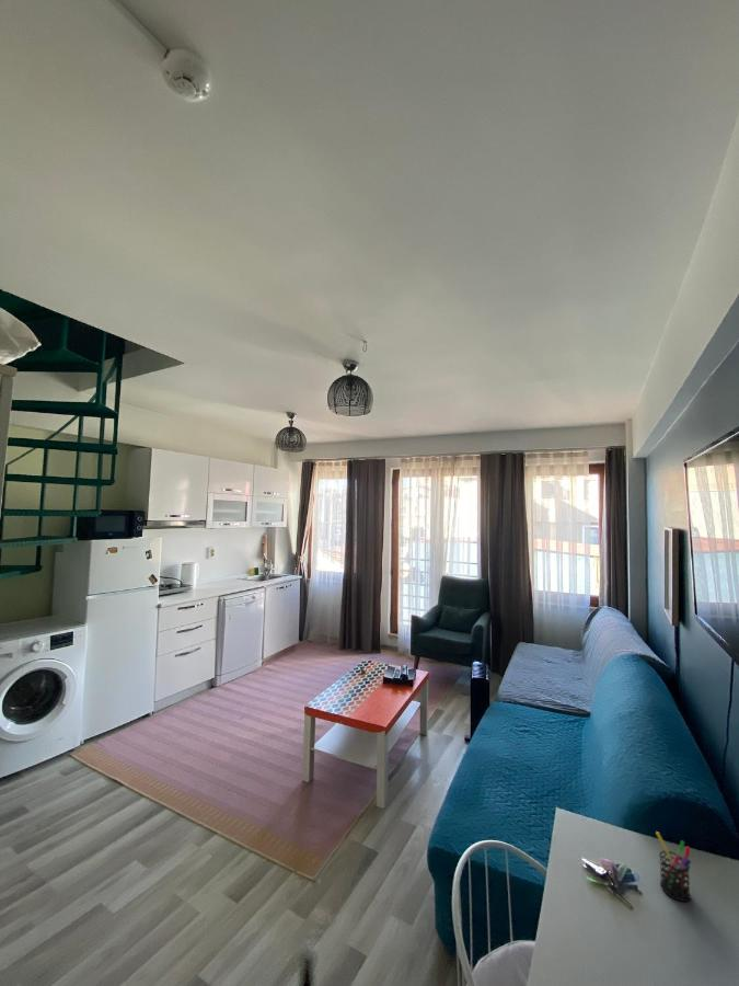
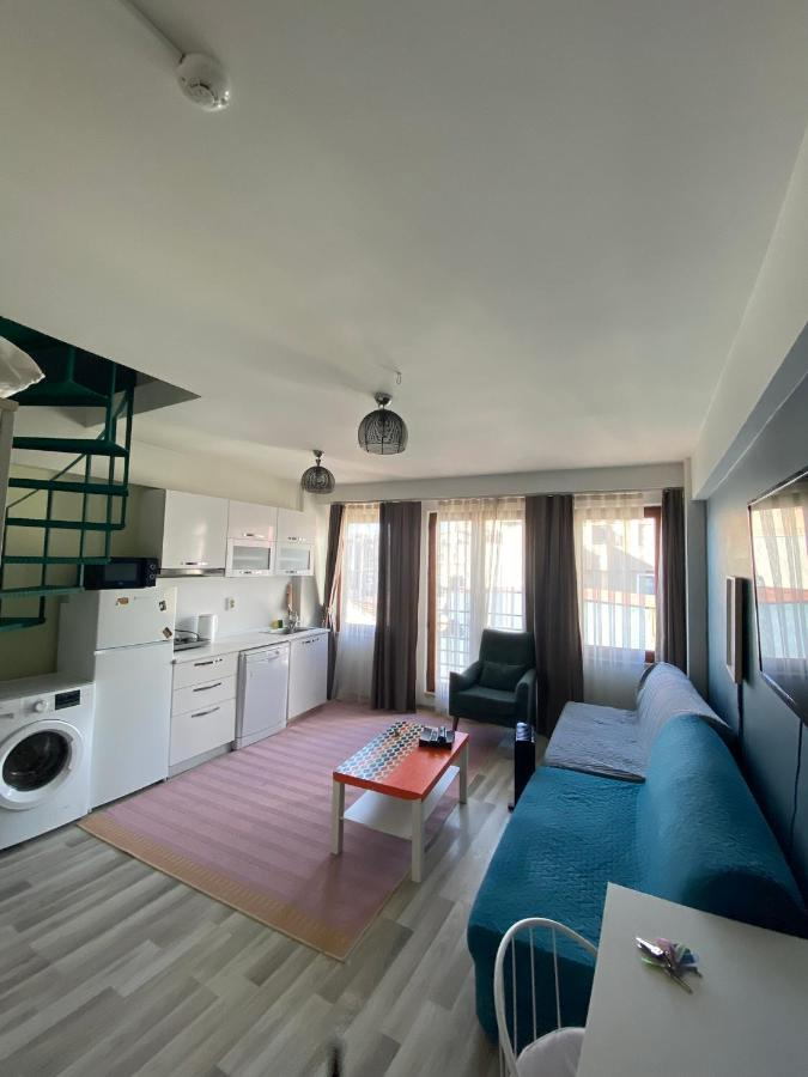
- pen holder (677, 863)
